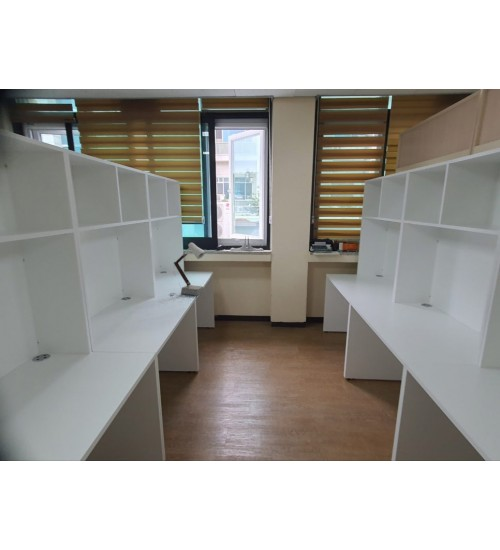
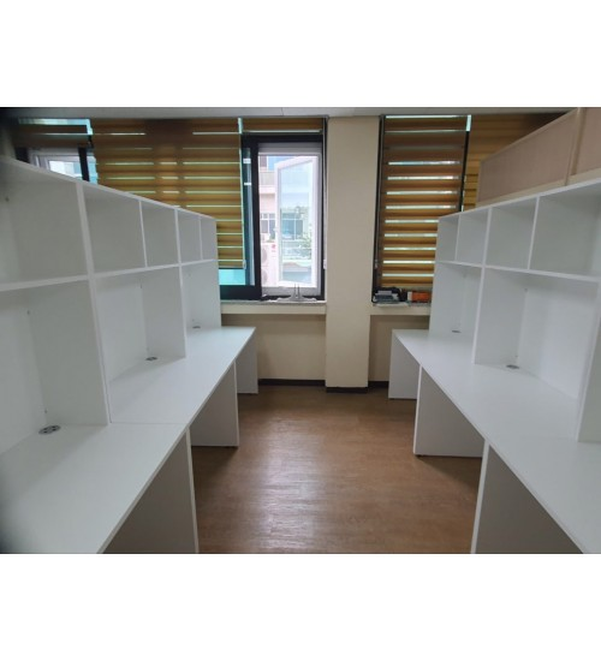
- desk lamp (181, 269)
